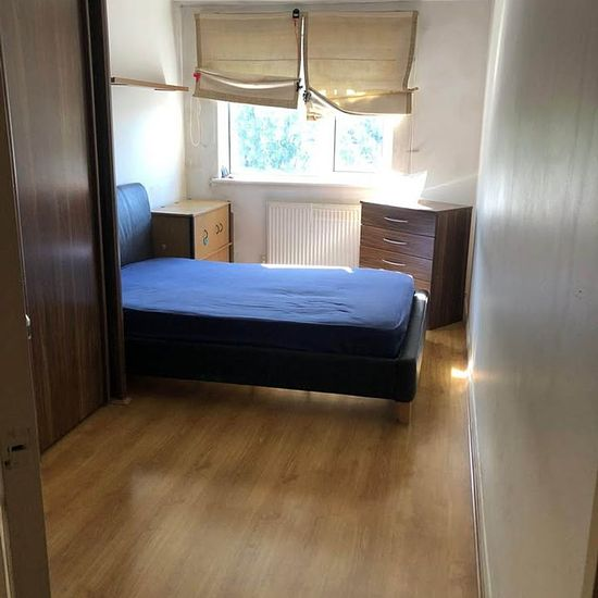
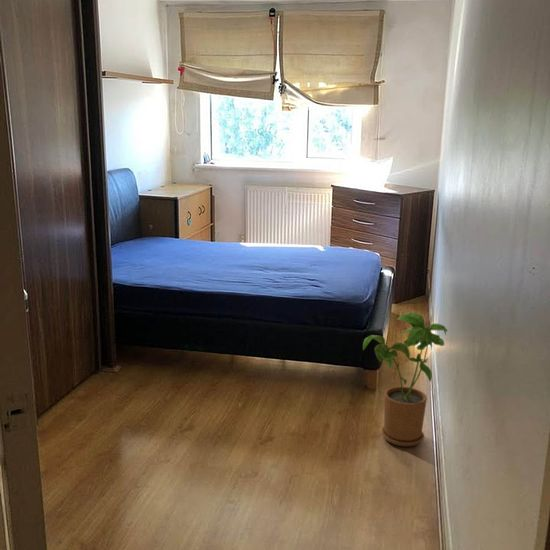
+ house plant (401, 377)
